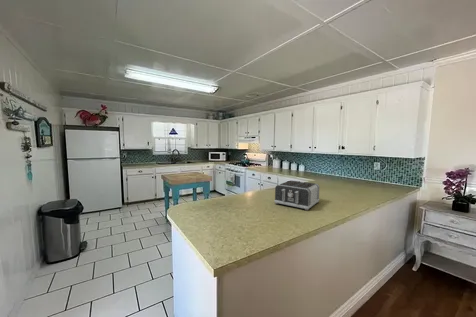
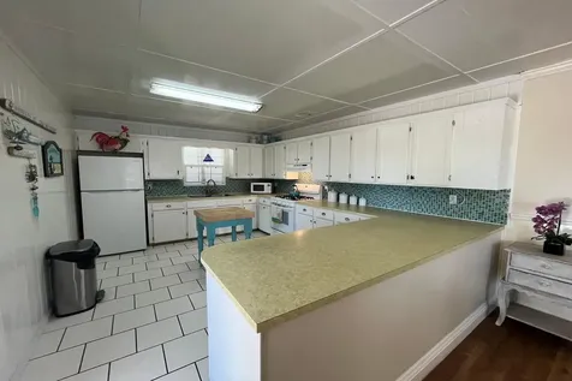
- toaster (296, 193)
